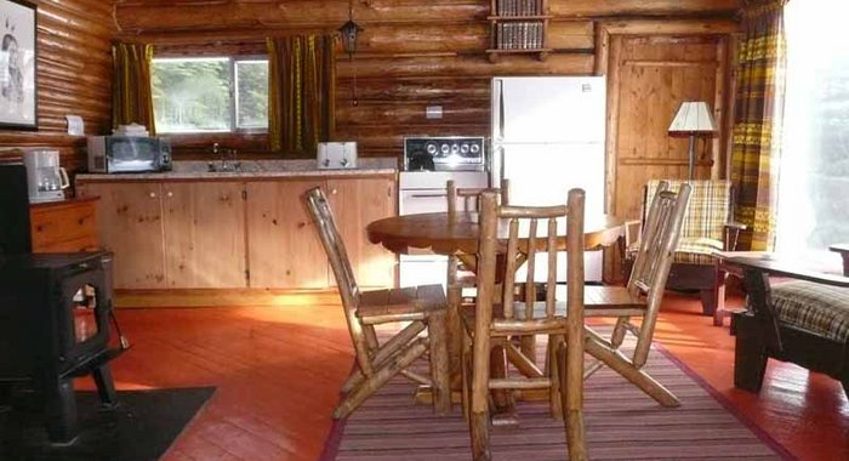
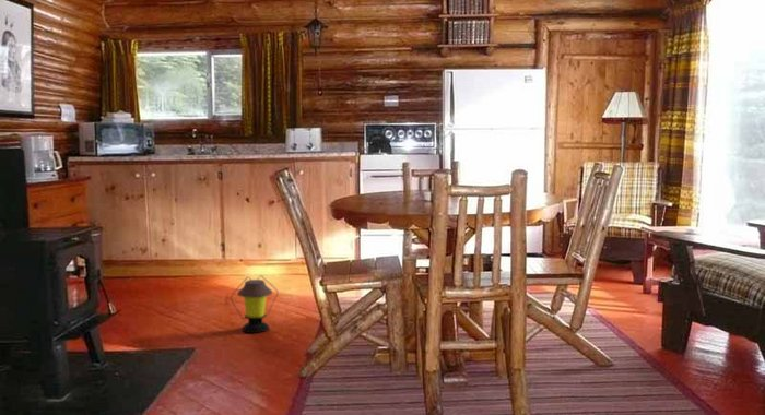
+ lantern (255, 303)
